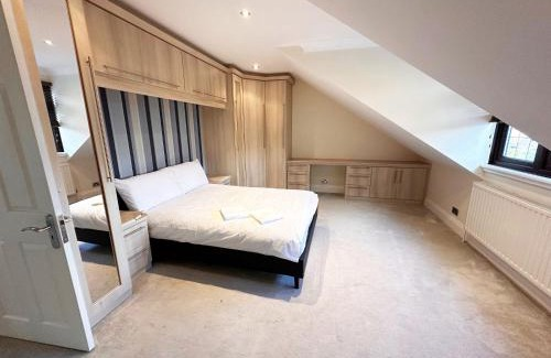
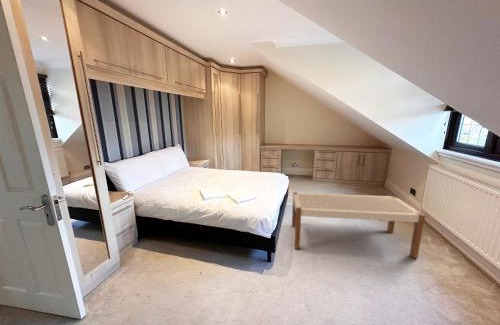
+ bench (348, 218)
